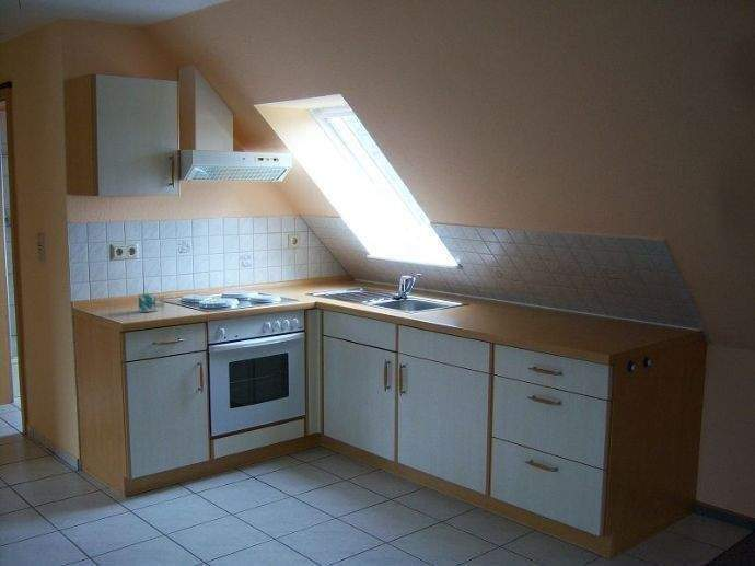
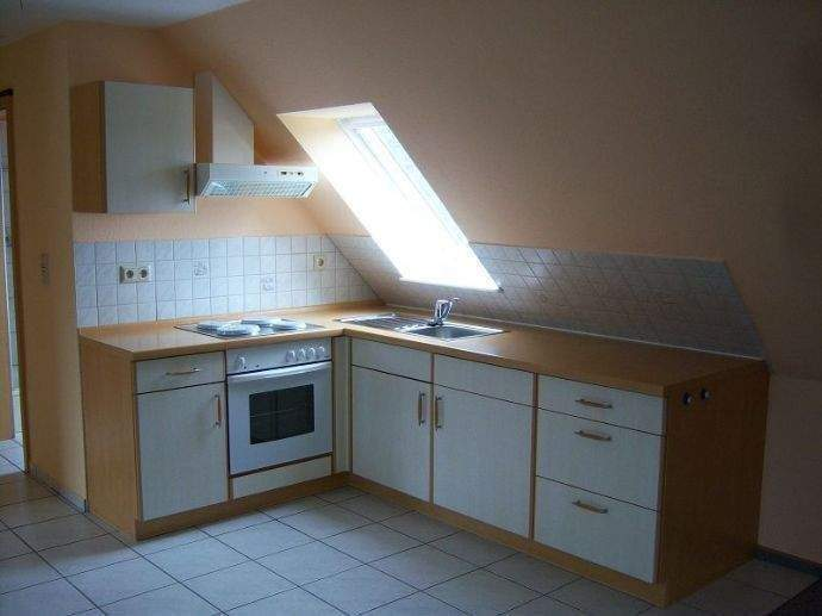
- mug (151, 302)
